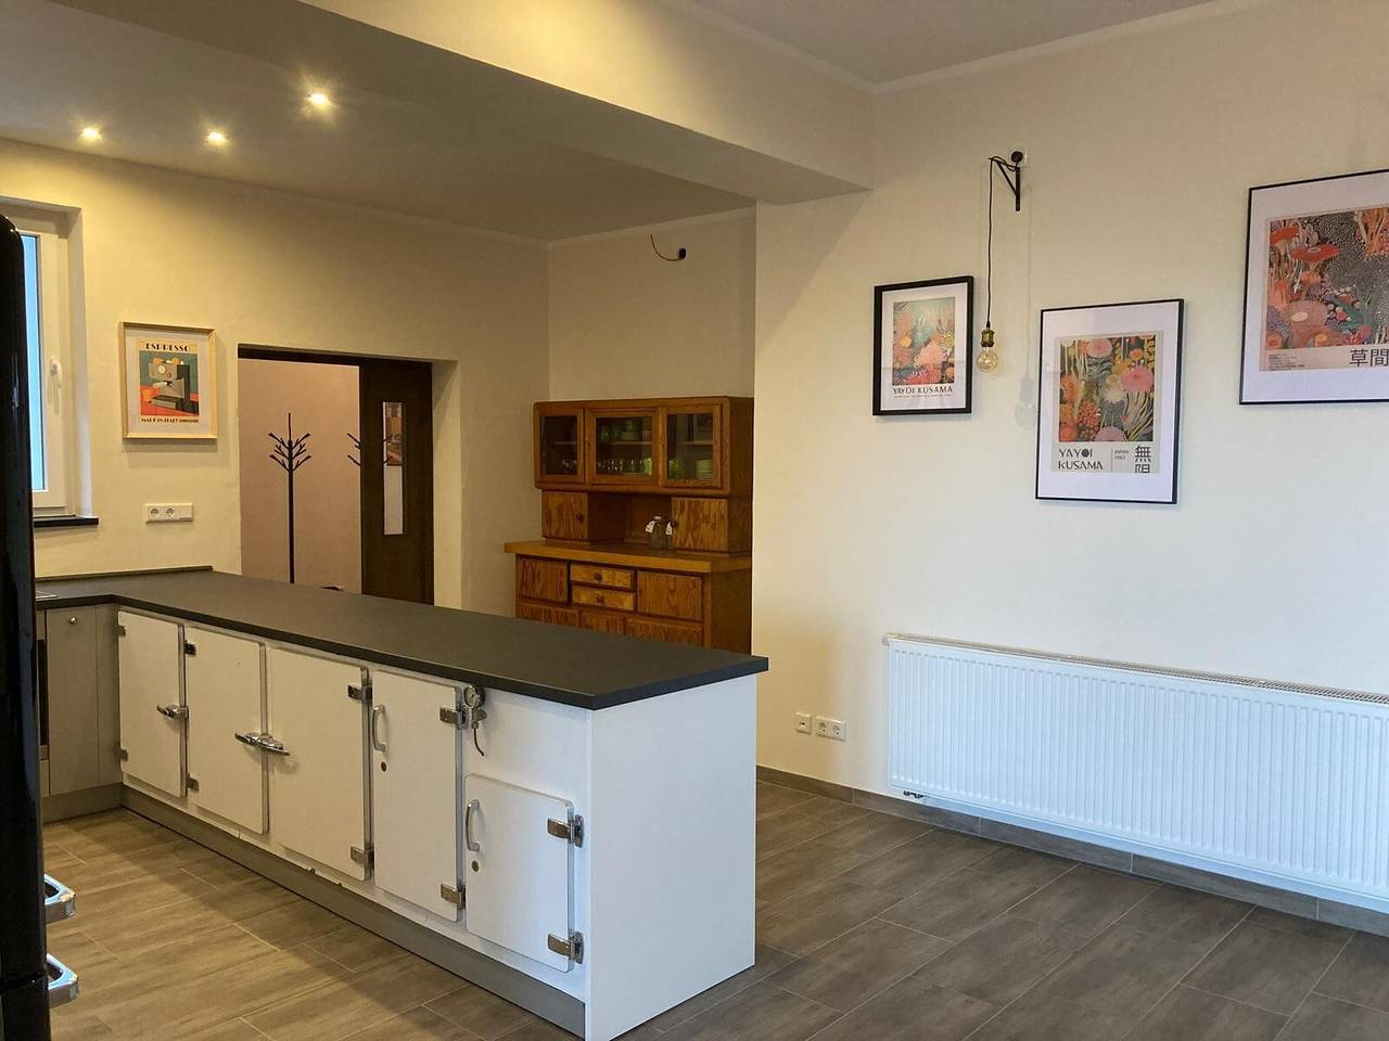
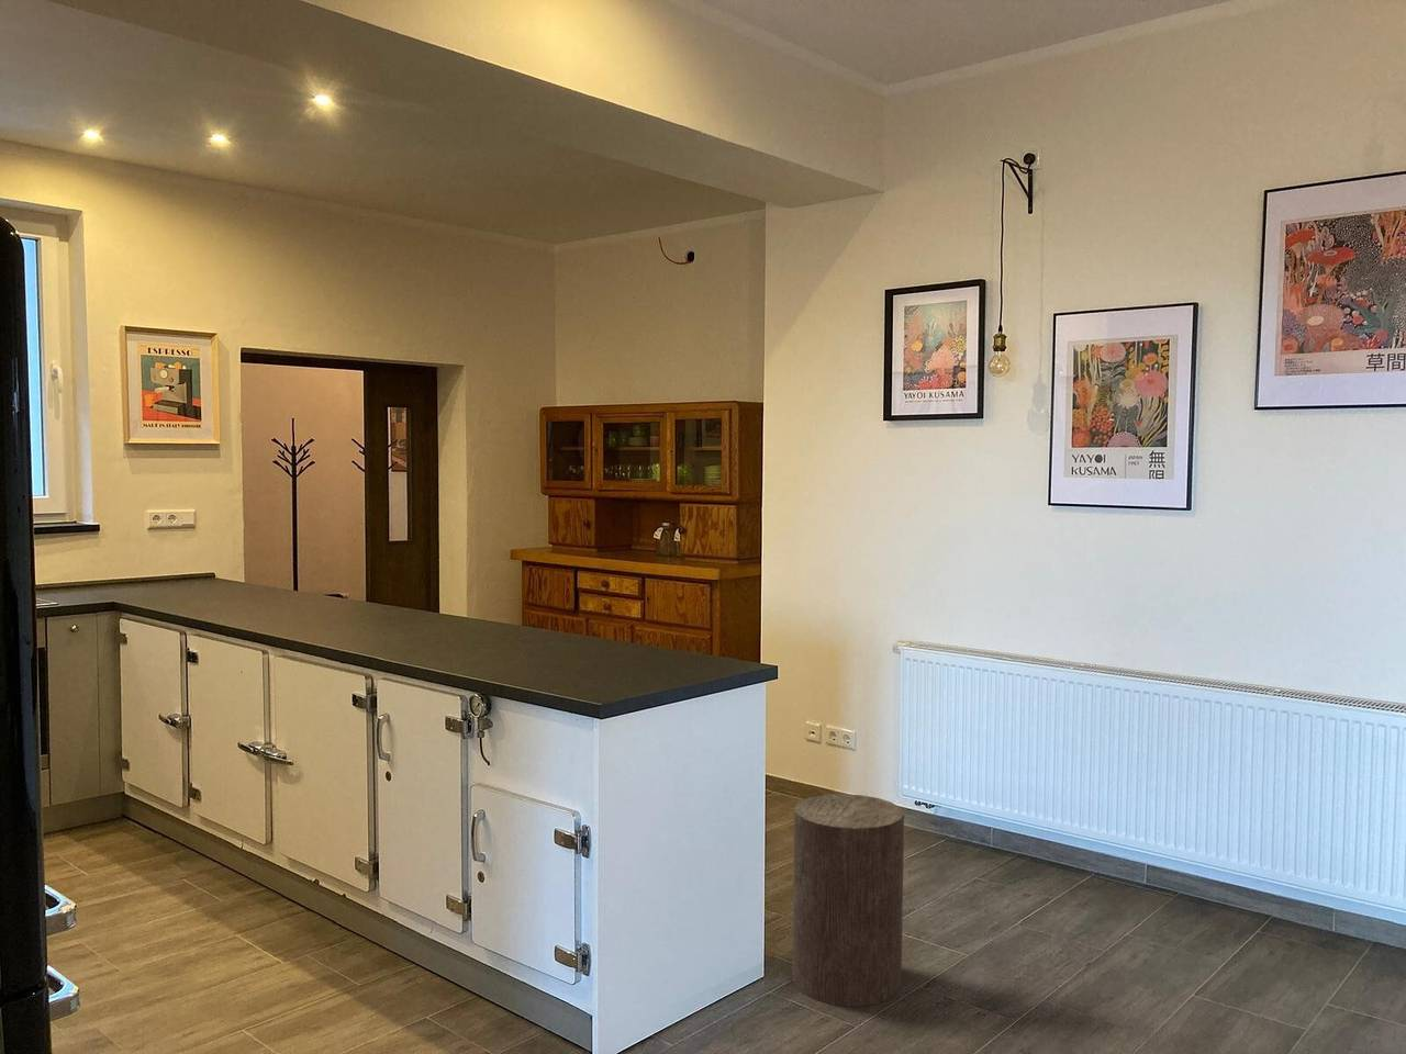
+ stool (847, 895)
